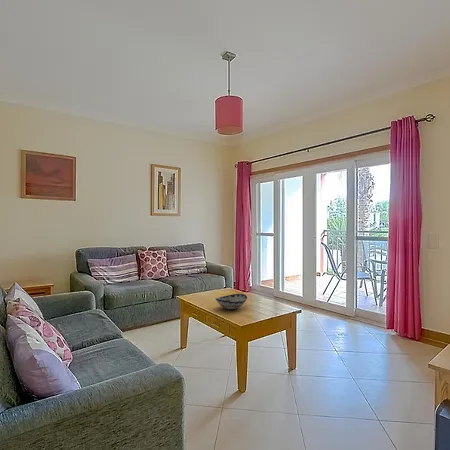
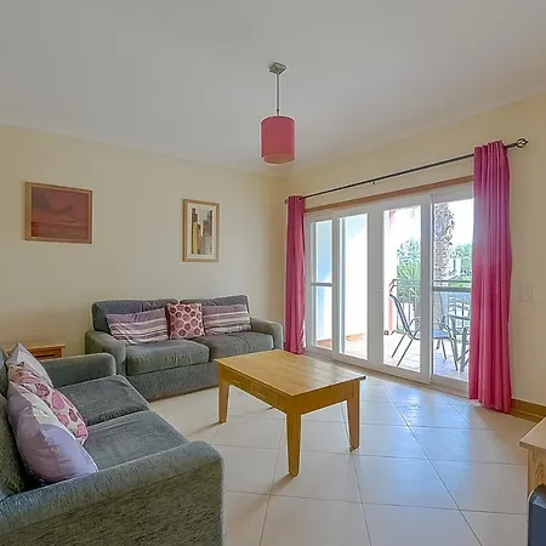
- decorative bowl (231, 302)
